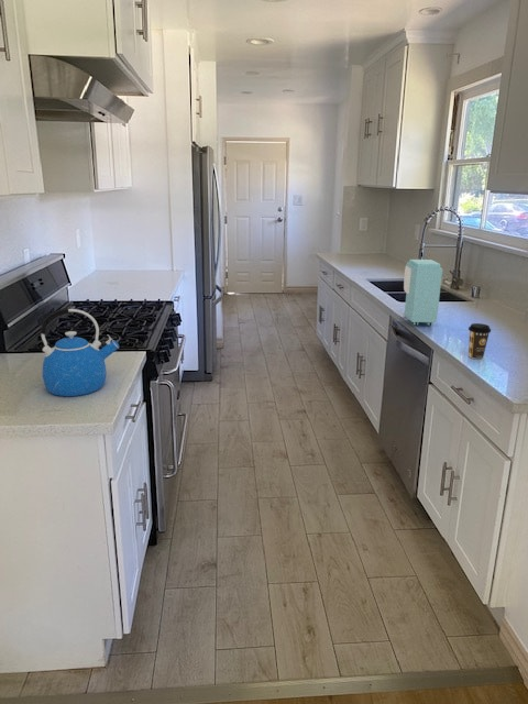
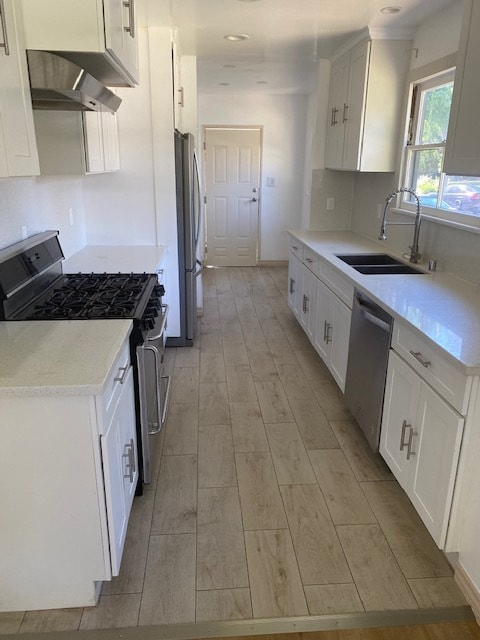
- kettle (80, 346)
- dispenser (420, 292)
- coffee cup (477, 341)
